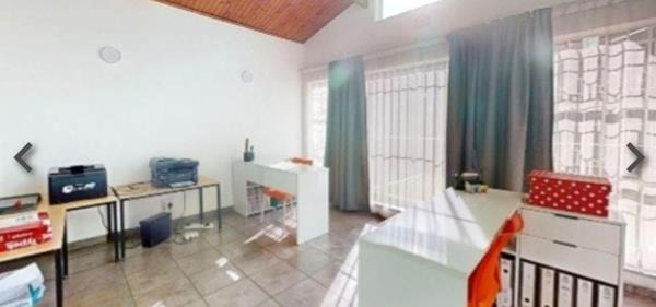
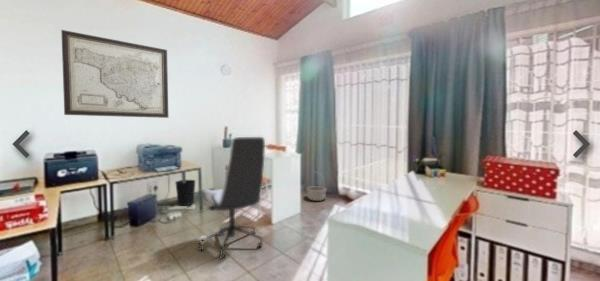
+ wall art (121, 79)
+ basket (316, 187)
+ wastebasket (185, 192)
+ office chair (233, 191)
